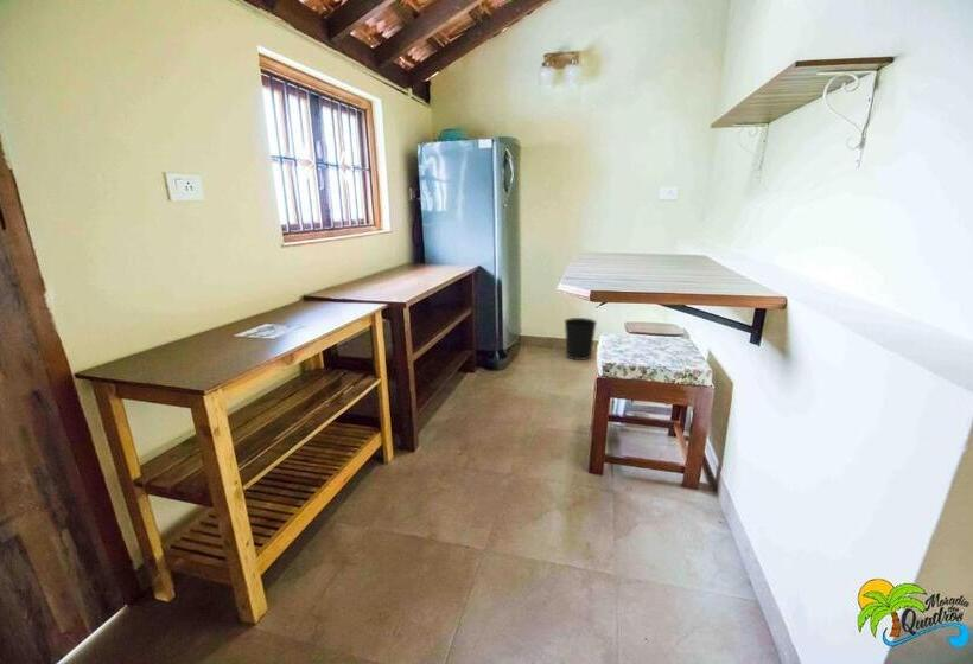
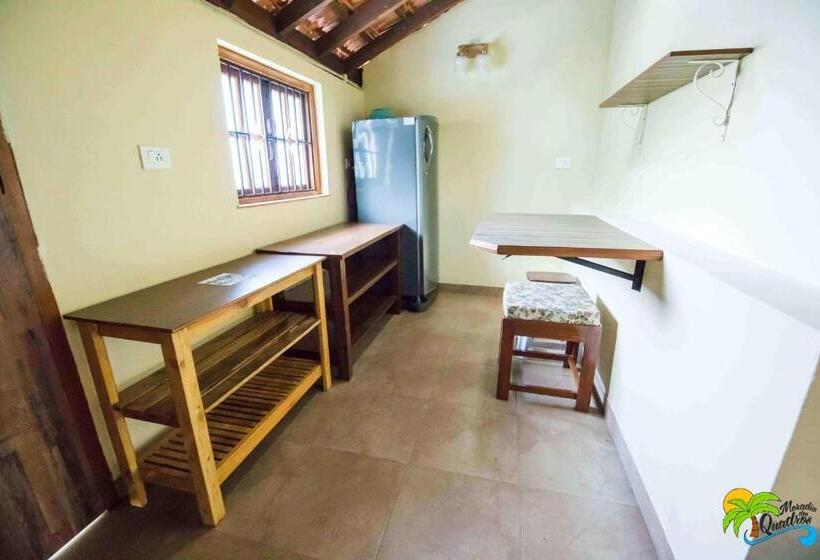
- wastebasket (579, 339)
